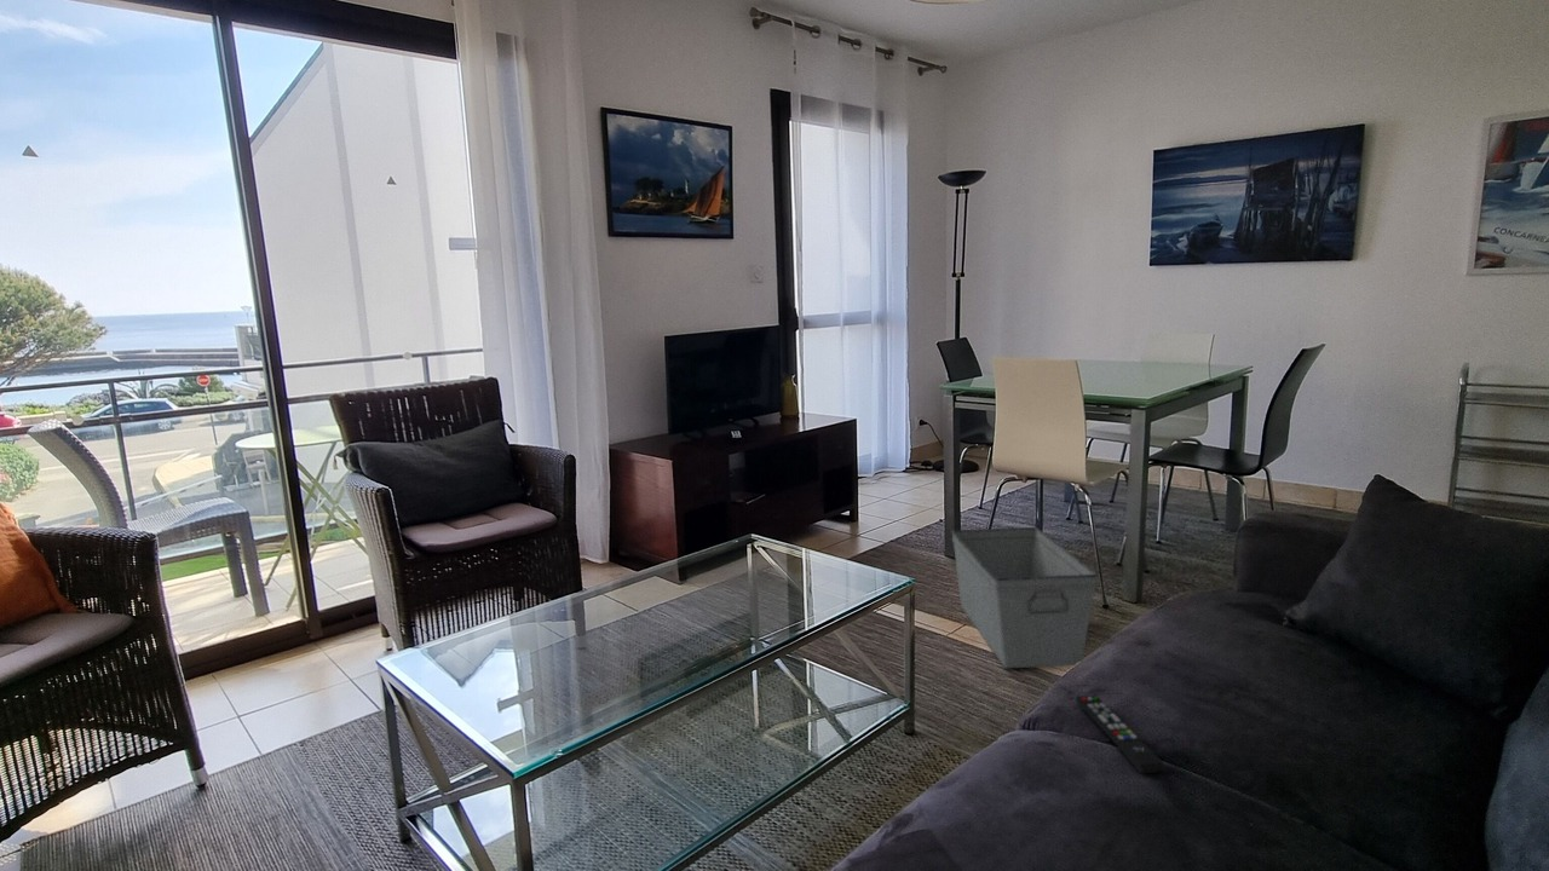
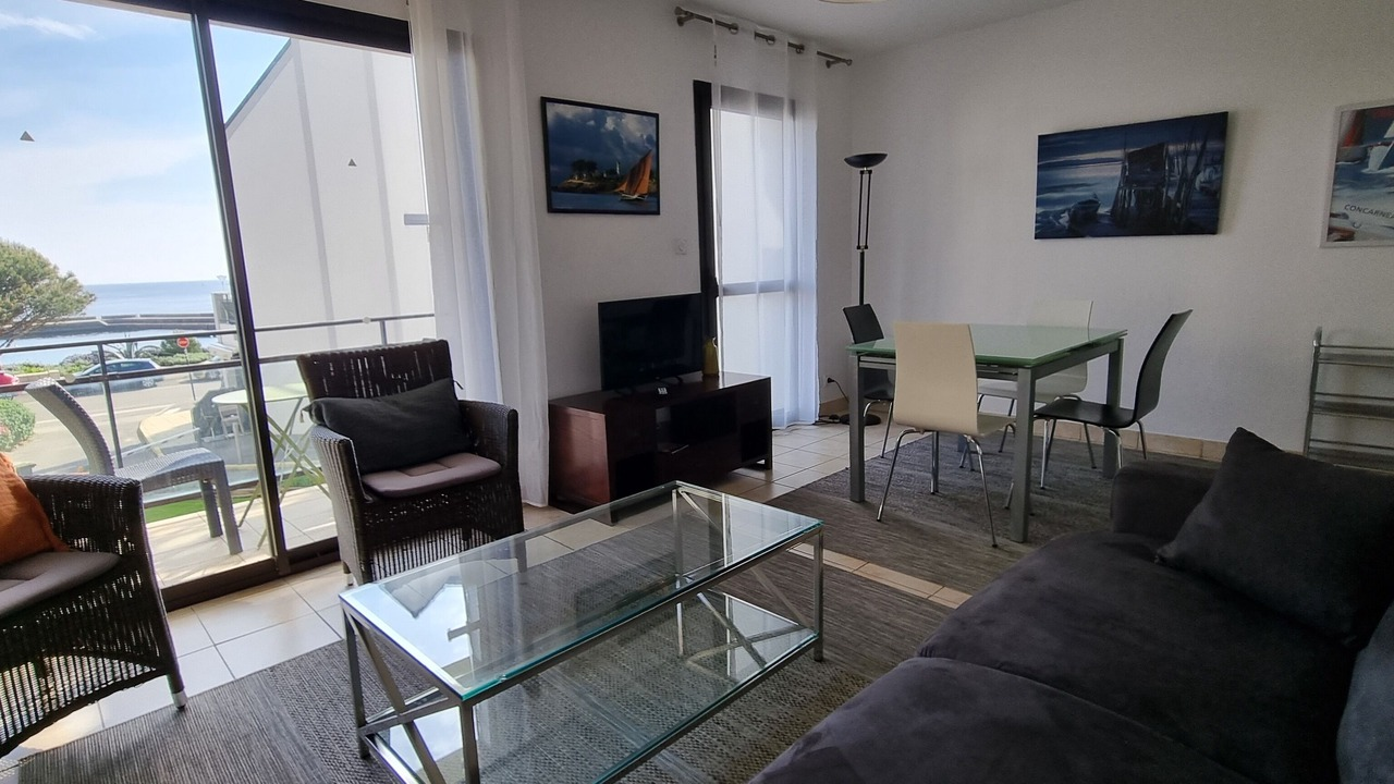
- storage bin (1017, 590)
- remote control (1116, 731)
